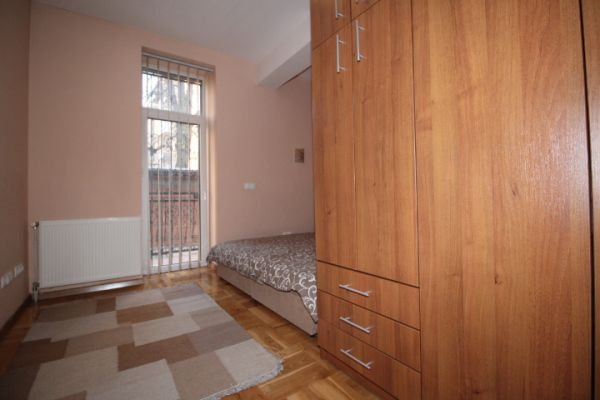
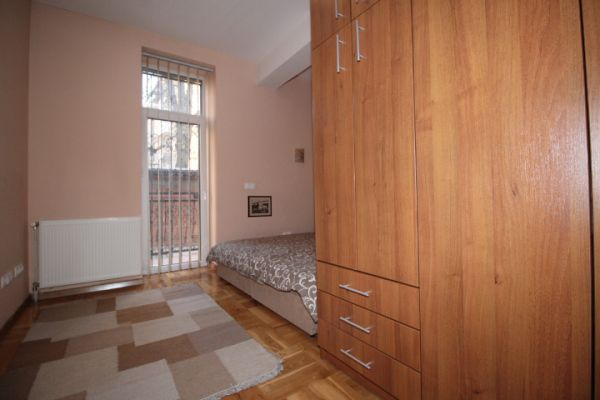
+ picture frame (260, 206)
